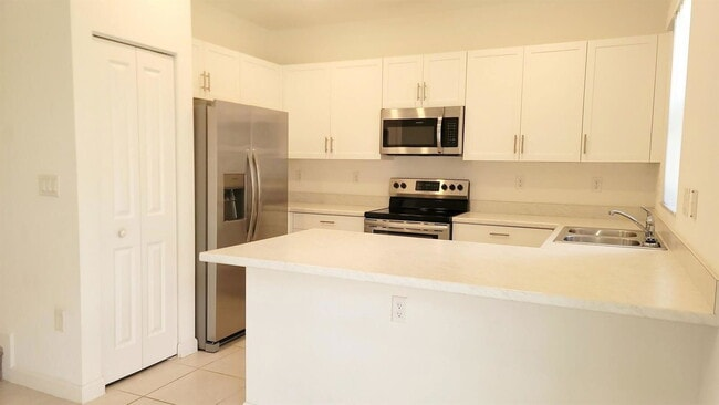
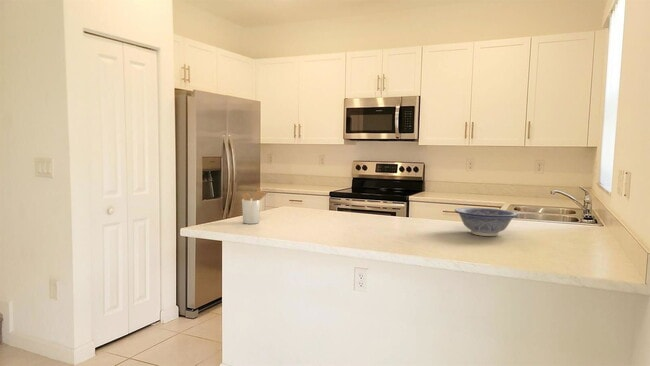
+ decorative bowl (485, 222)
+ utensil holder (254, 205)
